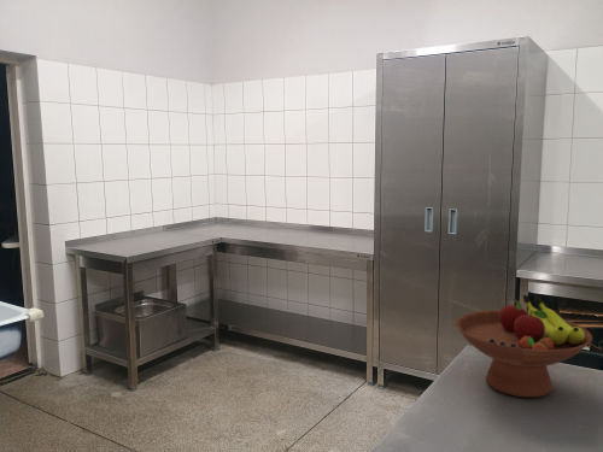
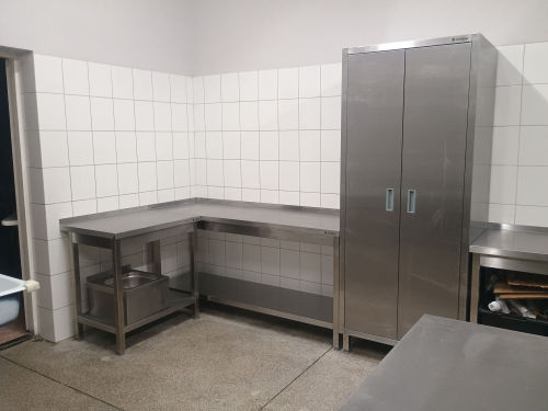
- fruit bowl (520, 345)
